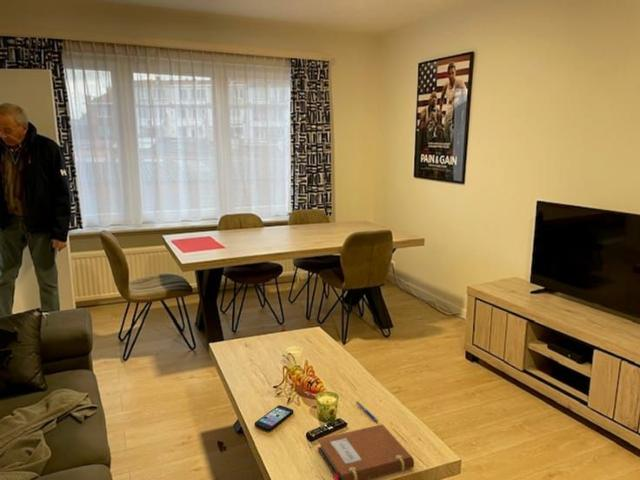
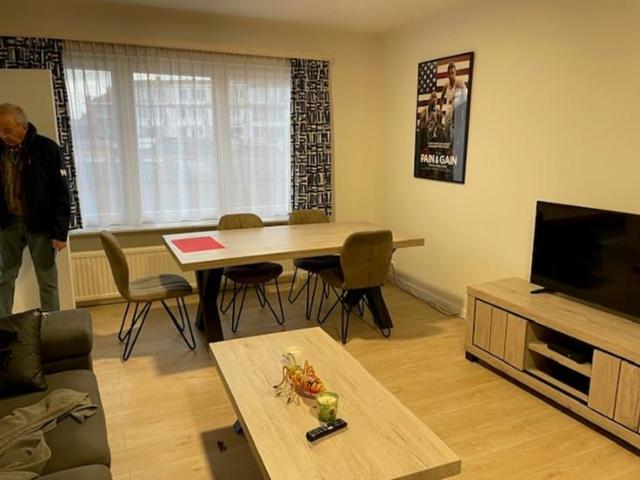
- pen (366, 410)
- notebook (362, 454)
- smartphone (274, 417)
